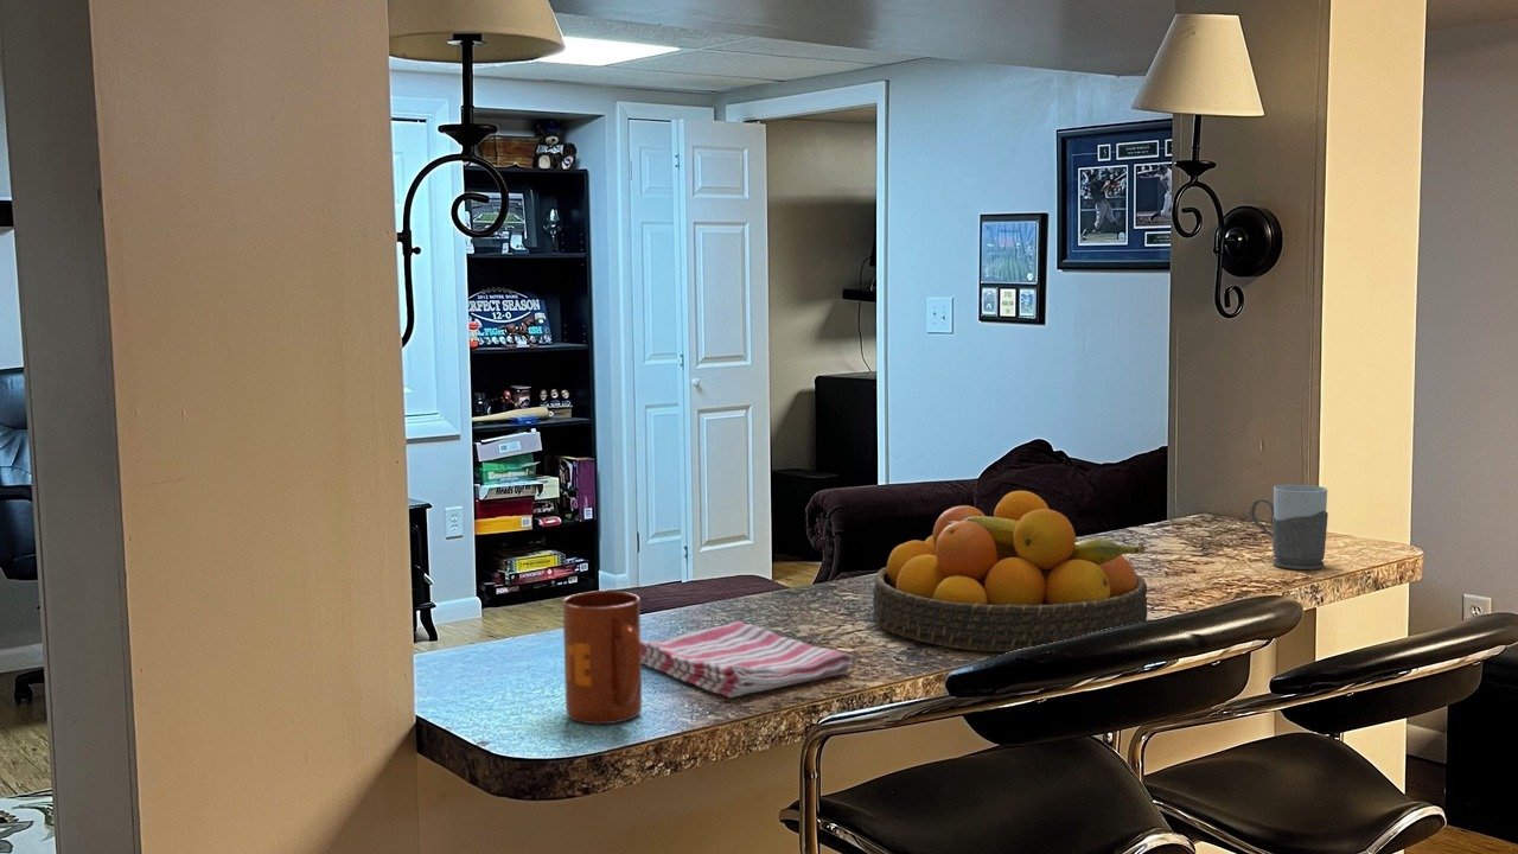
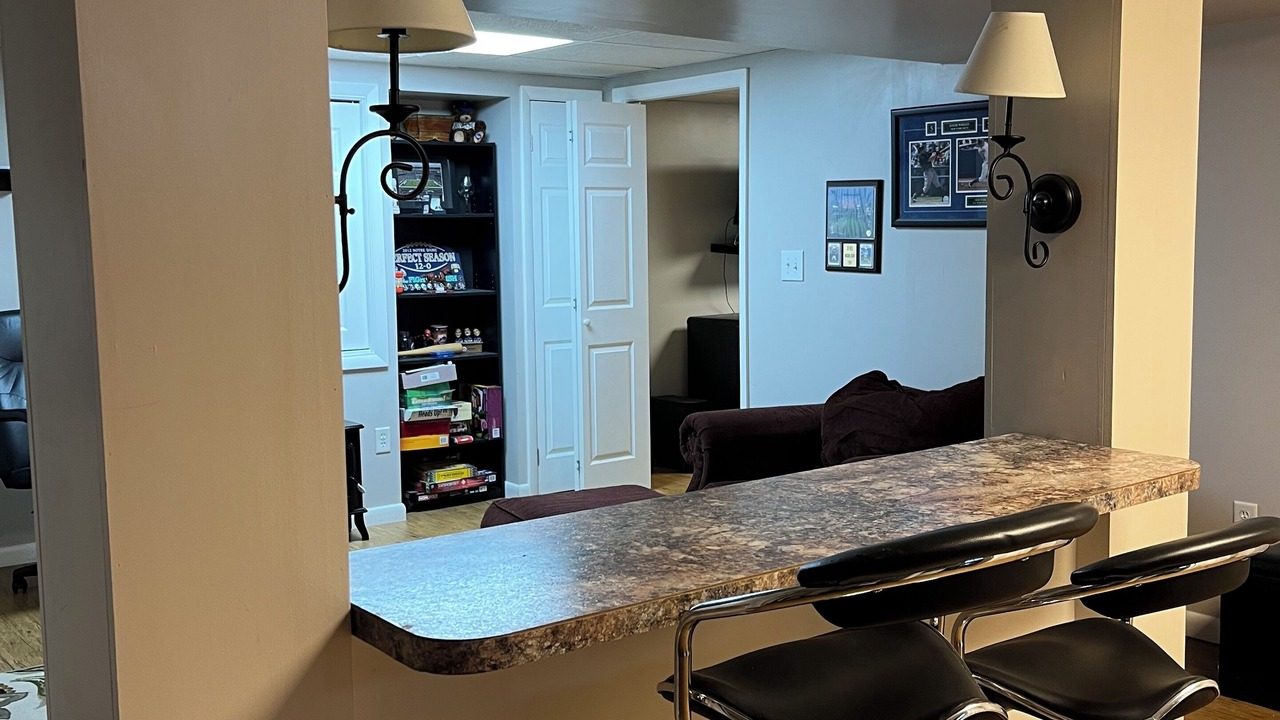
- fruit bowl (1007, 560)
- mug (1287, 524)
- dish towel (735, 650)
- mug (611, 661)
